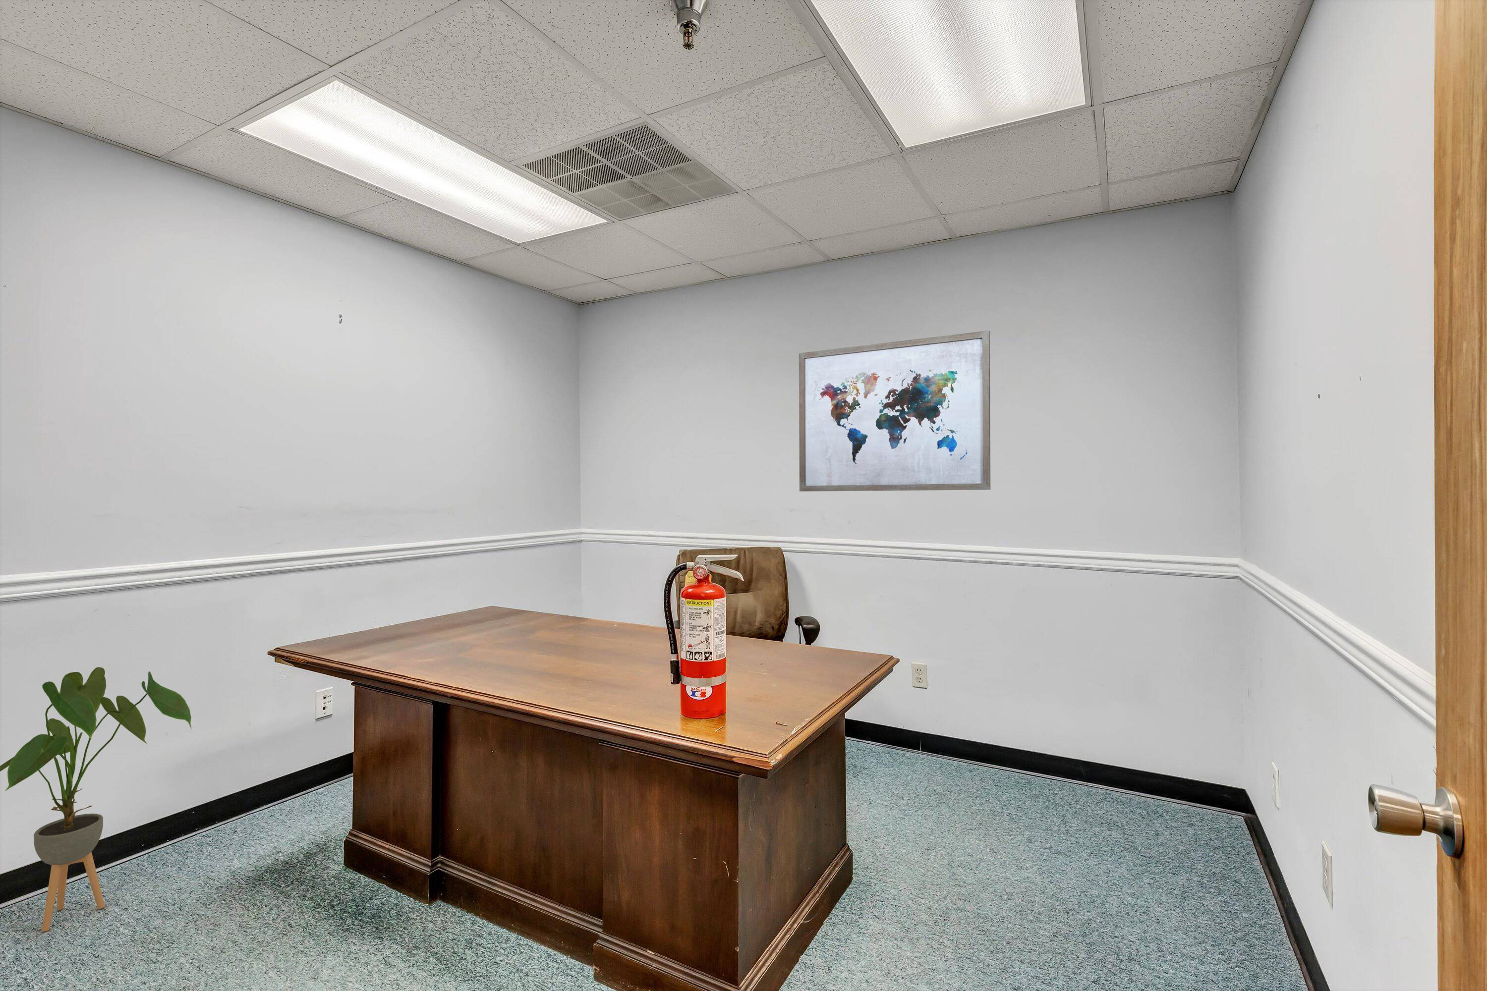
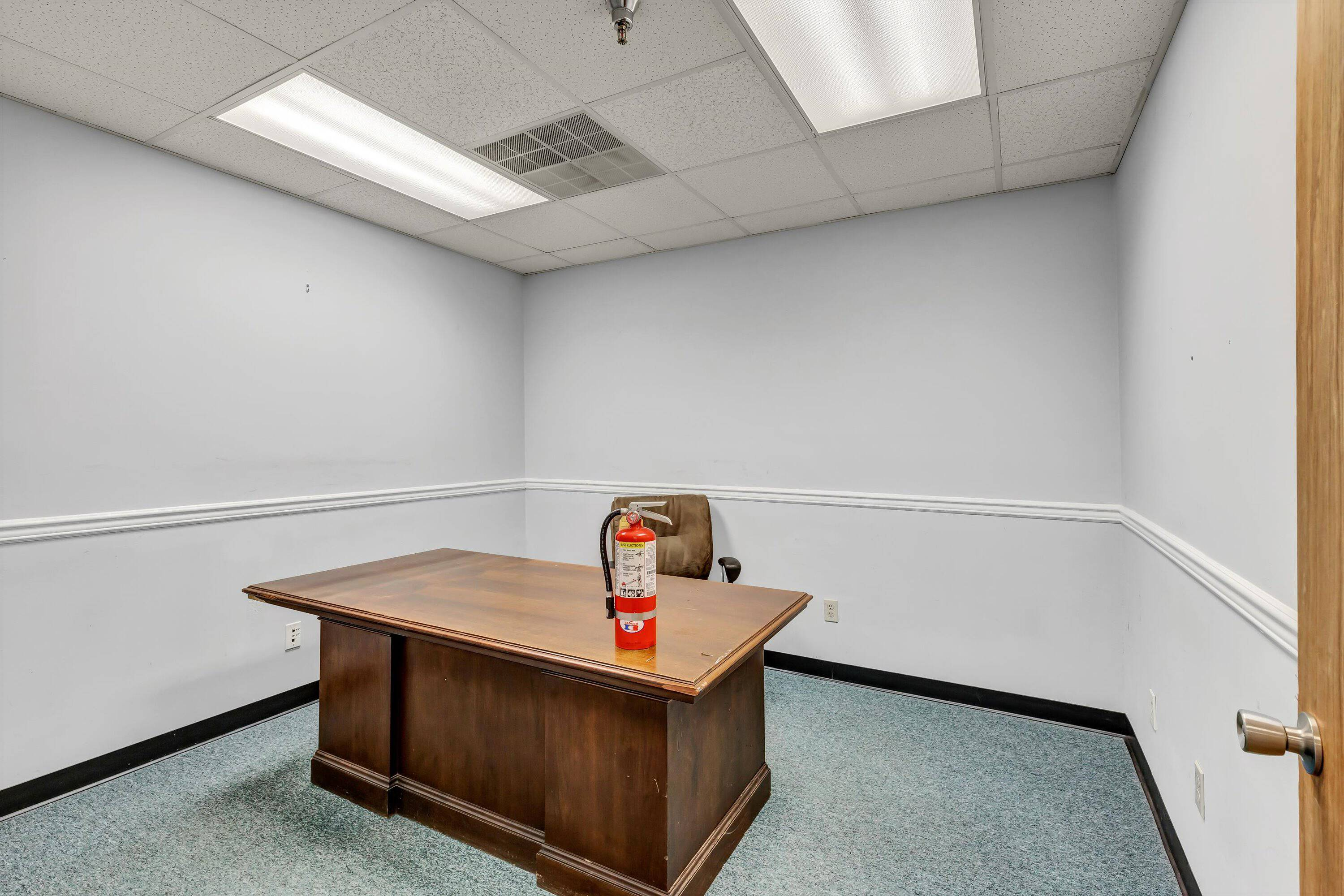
- wall art (887, 417)
- house plant (81, 789)
